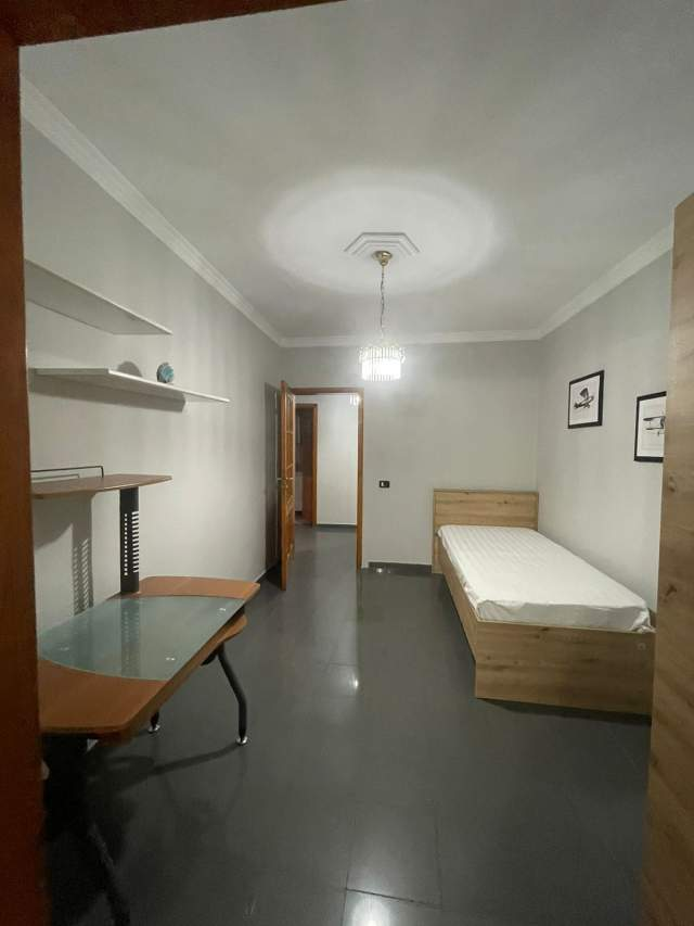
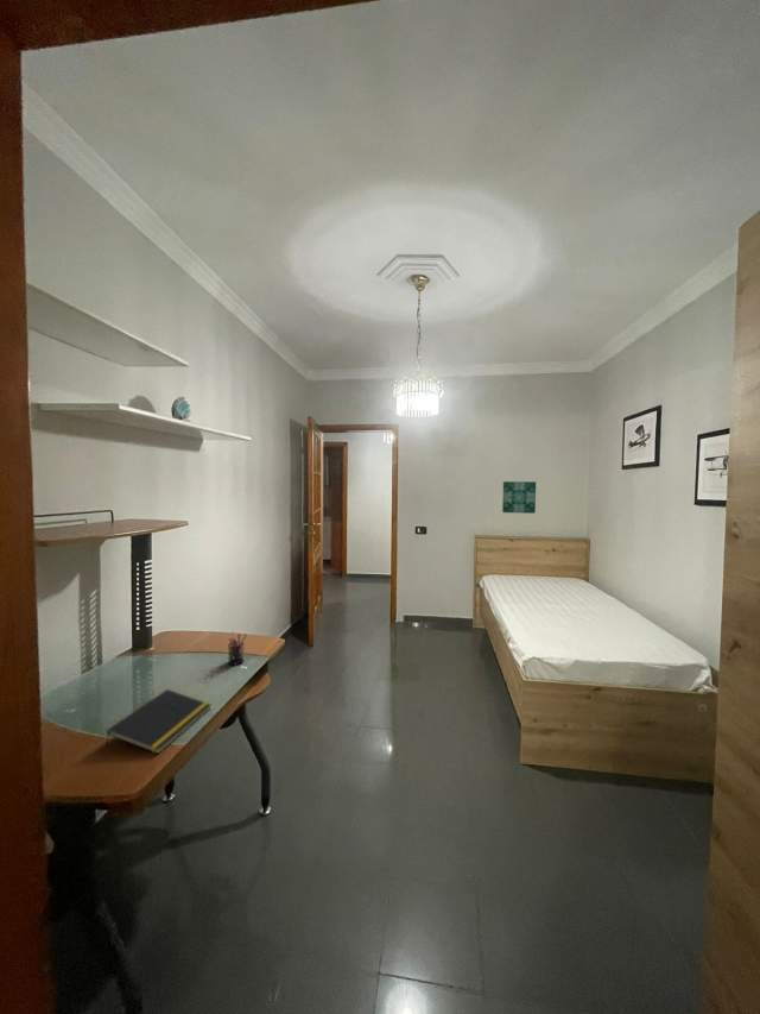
+ wall art (519, 497)
+ notepad (163, 718)
+ pen holder (238, 645)
